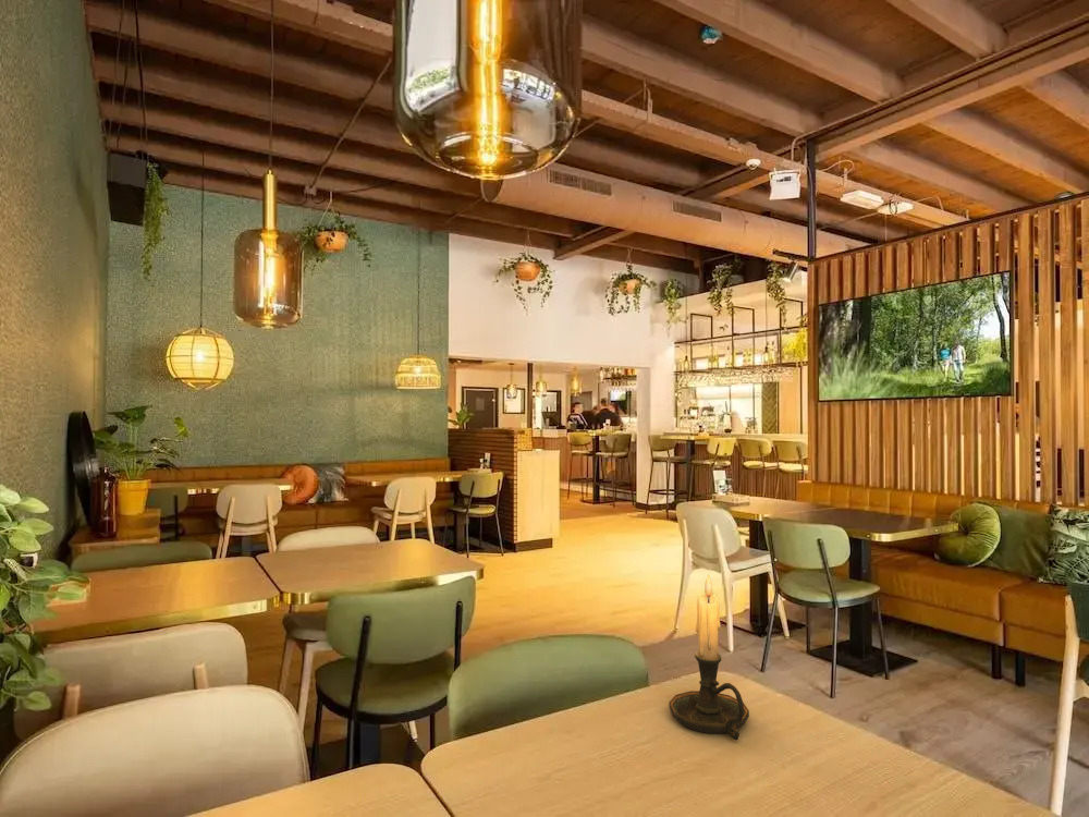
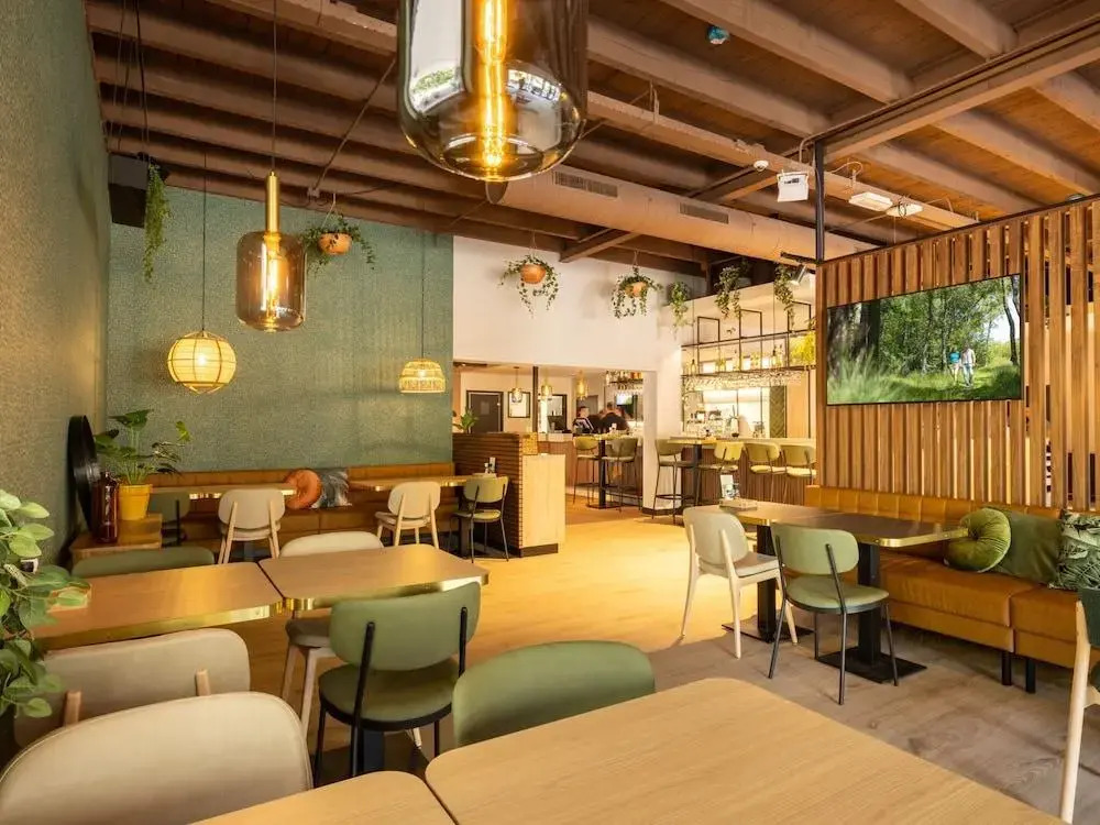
- candle holder (714, 650)
